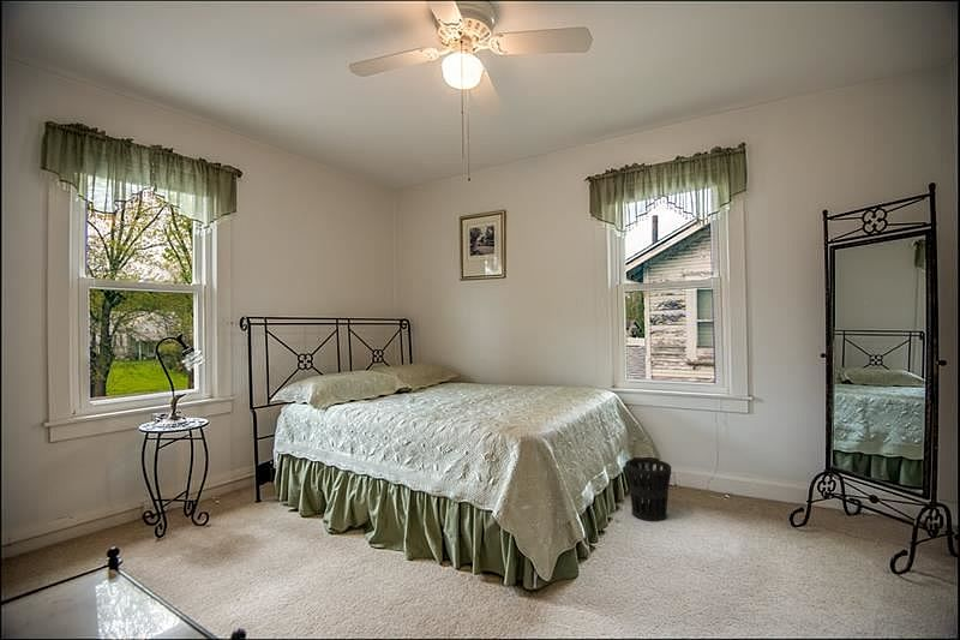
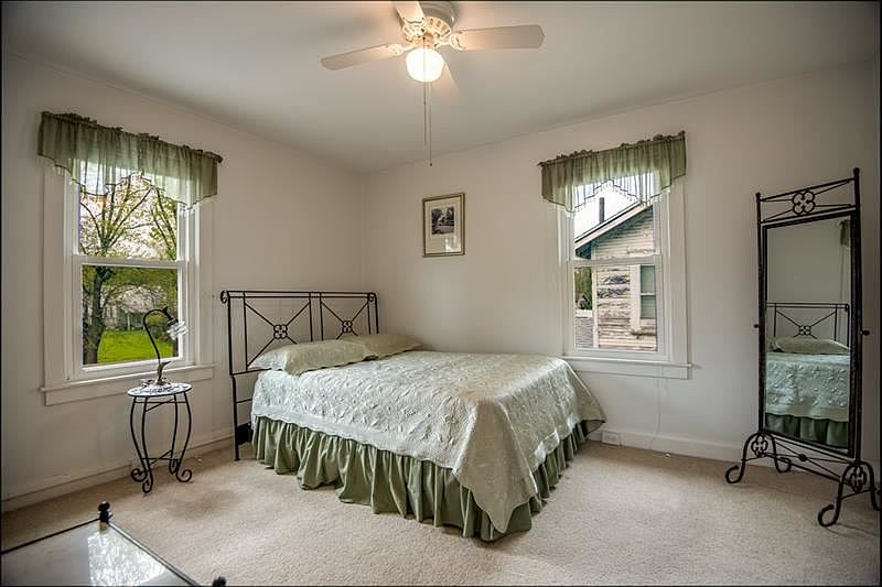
- wastebasket (649, 489)
